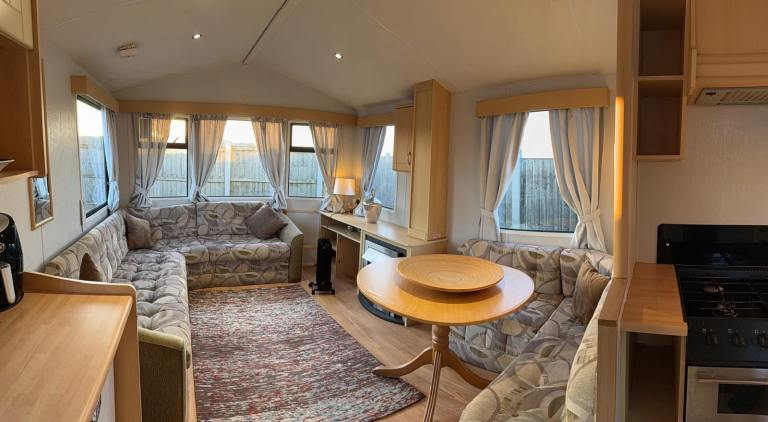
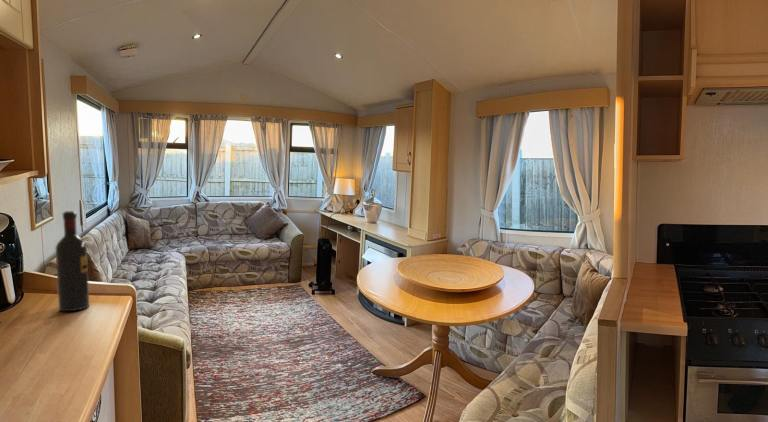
+ wine bottle (71, 259)
